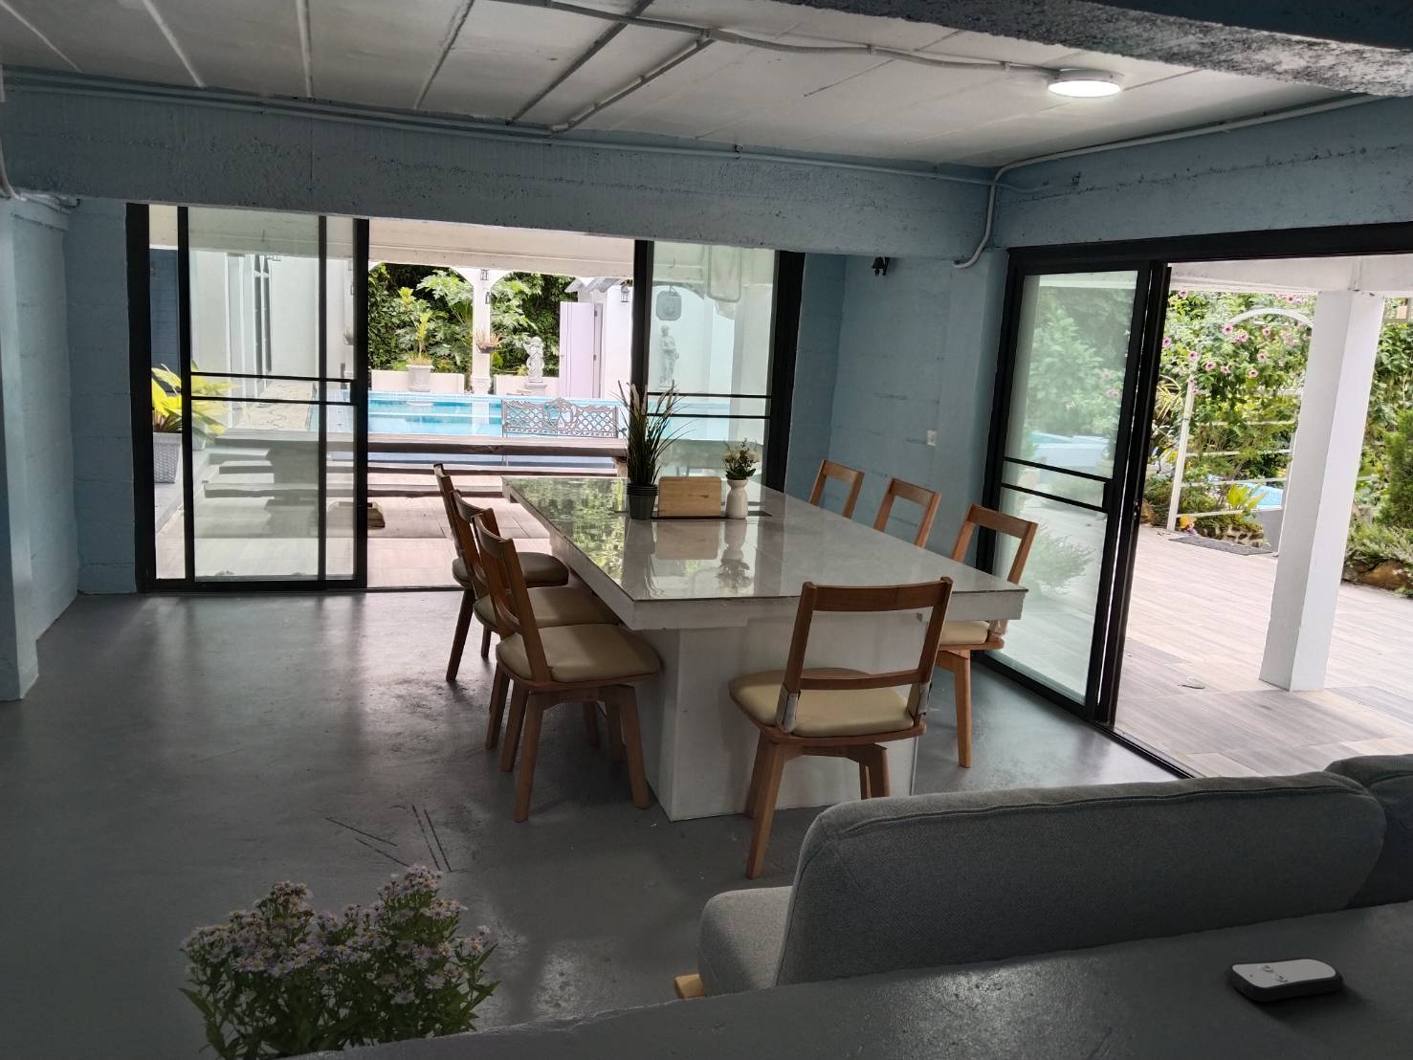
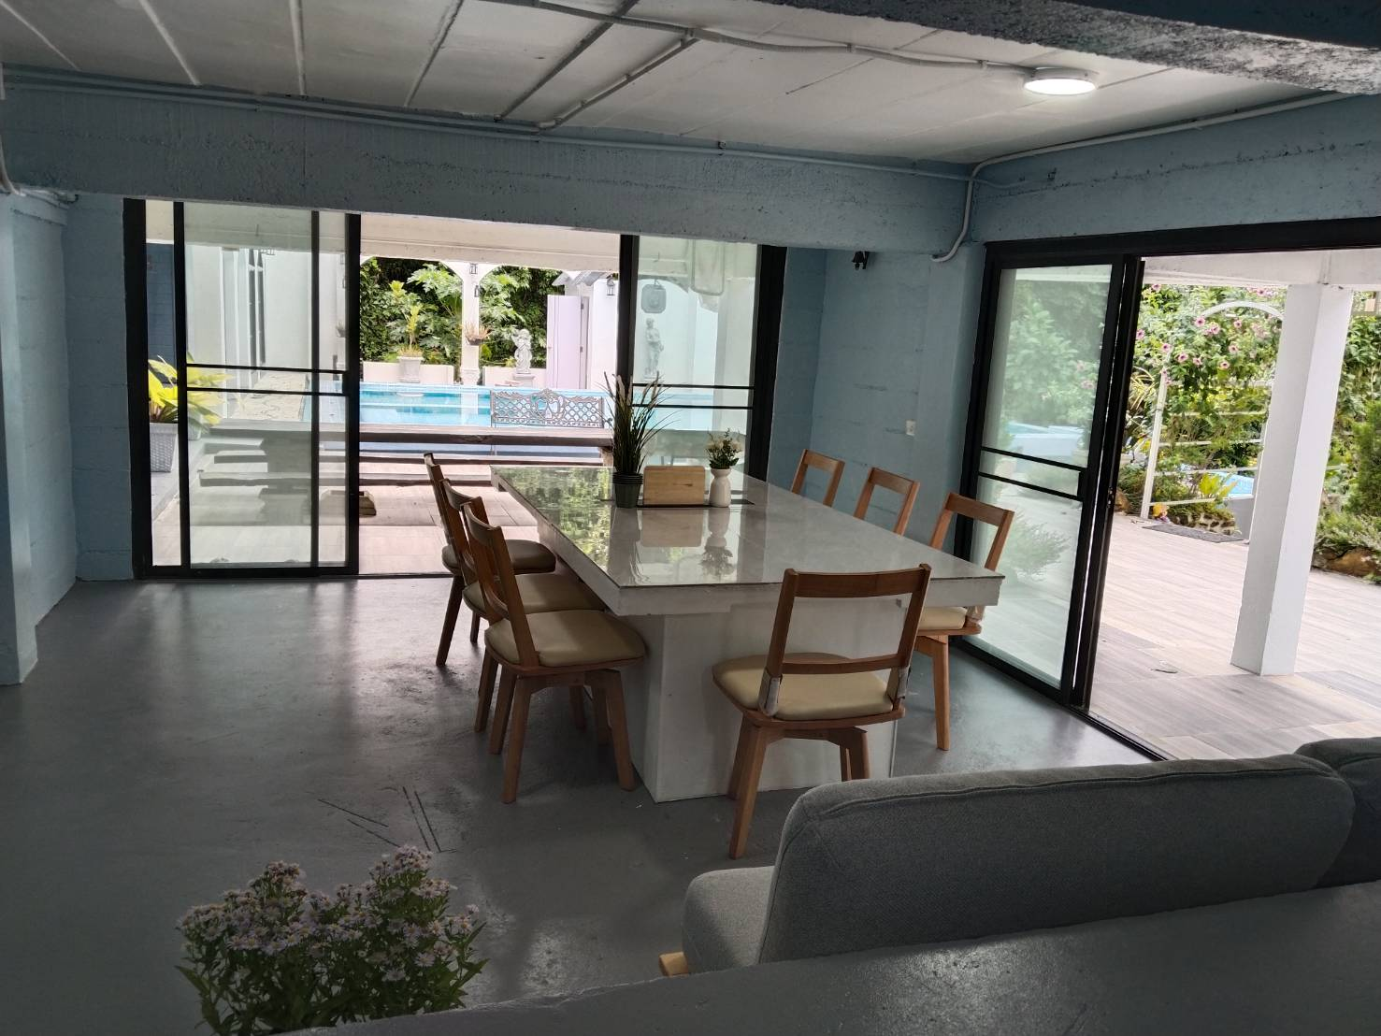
- remote control (1285, 976)
